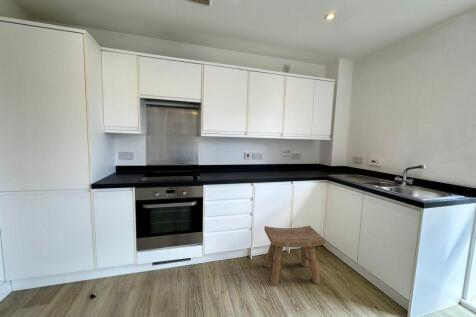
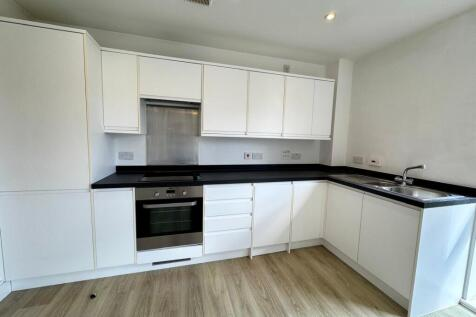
- stool (291, 246)
